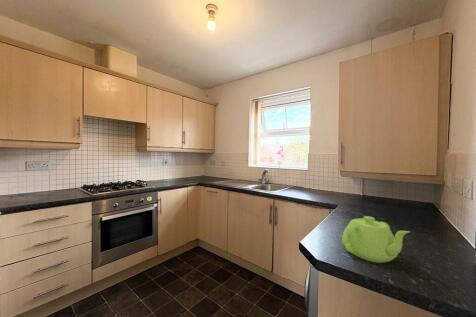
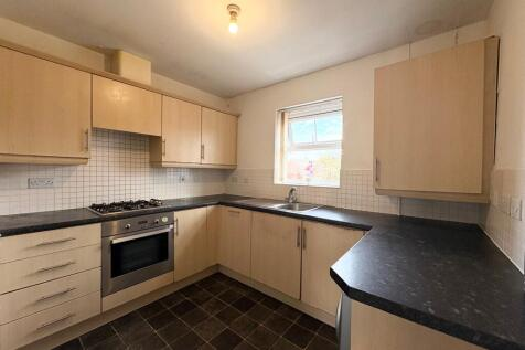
- teapot (375, 237)
